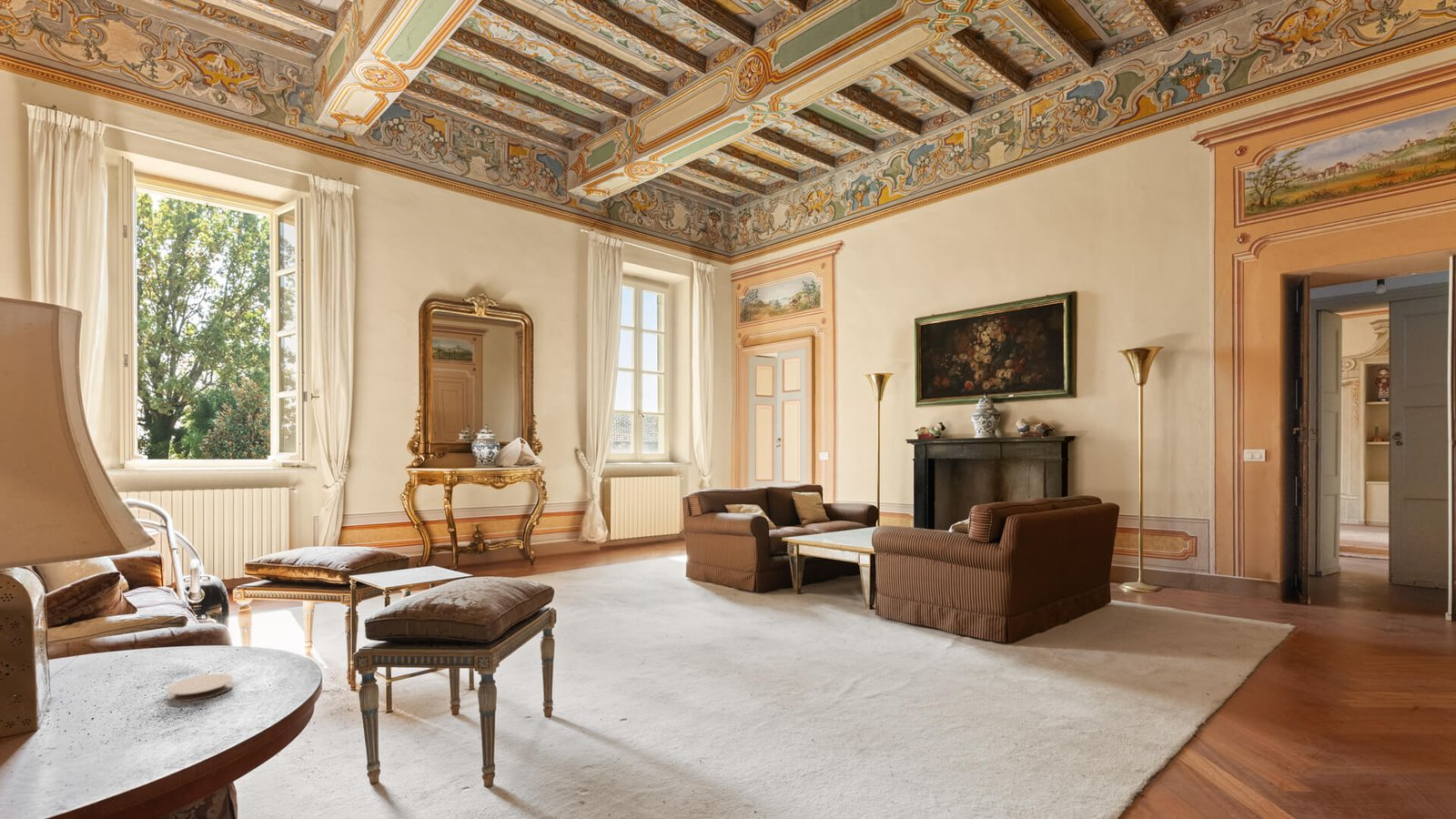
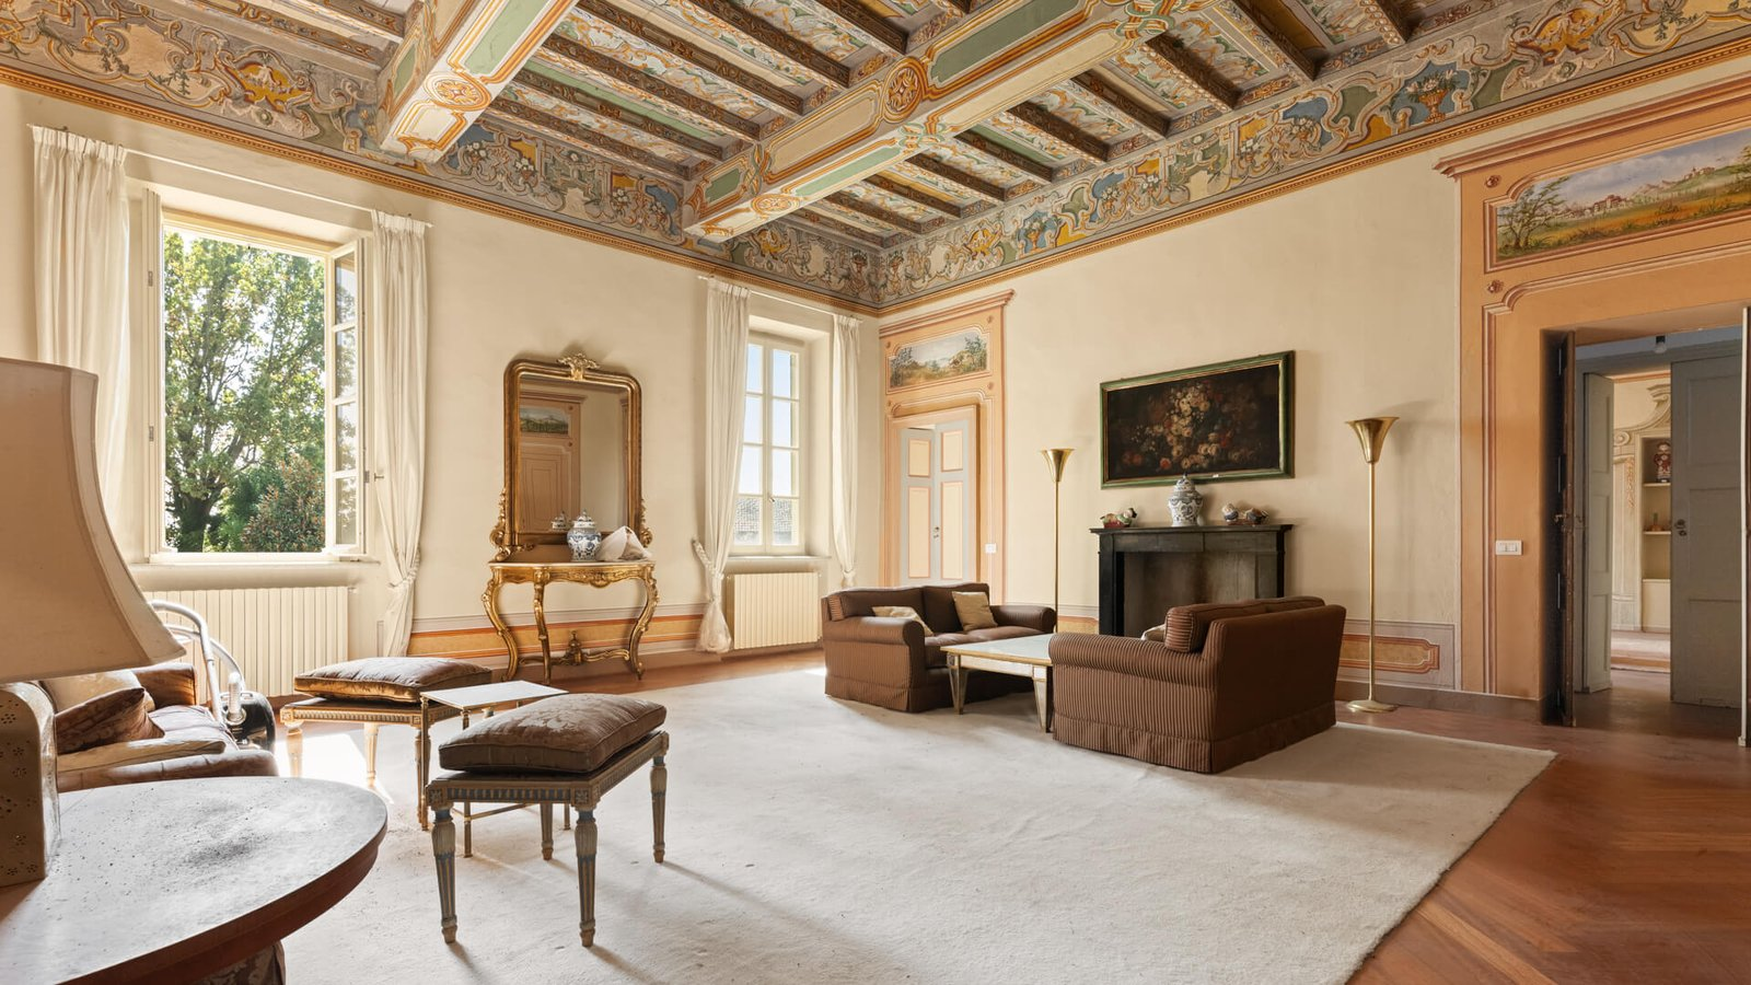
- coaster (200, 687)
